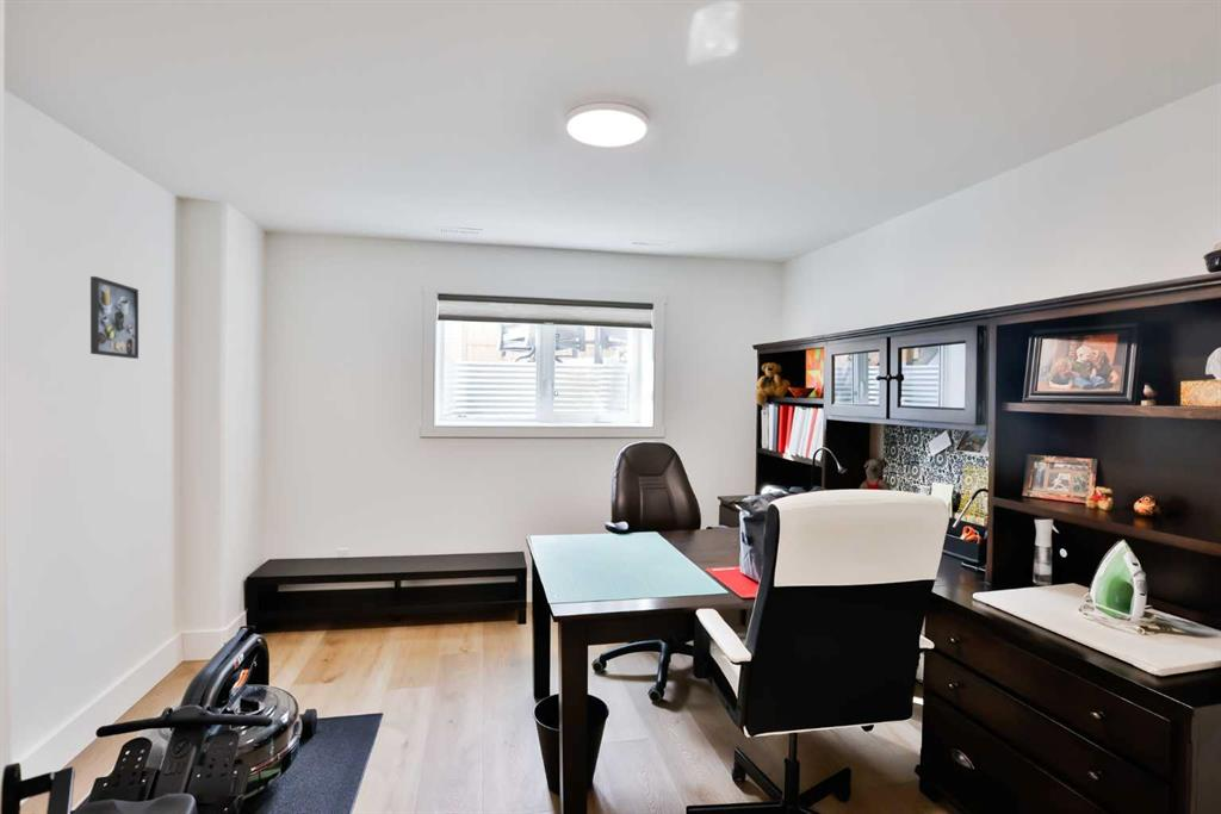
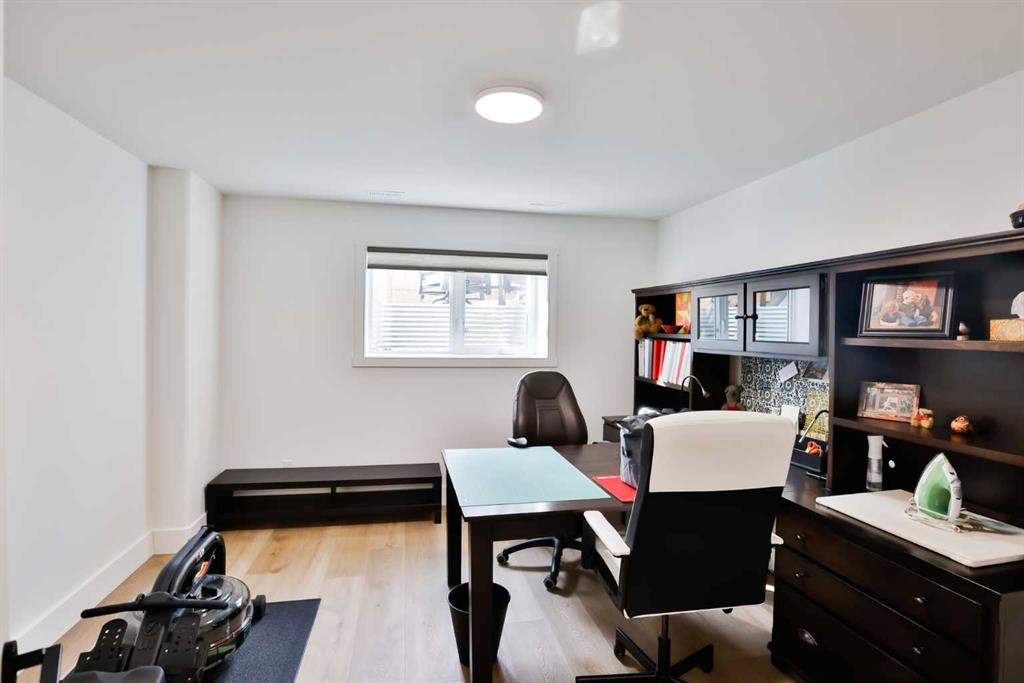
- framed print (116, 319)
